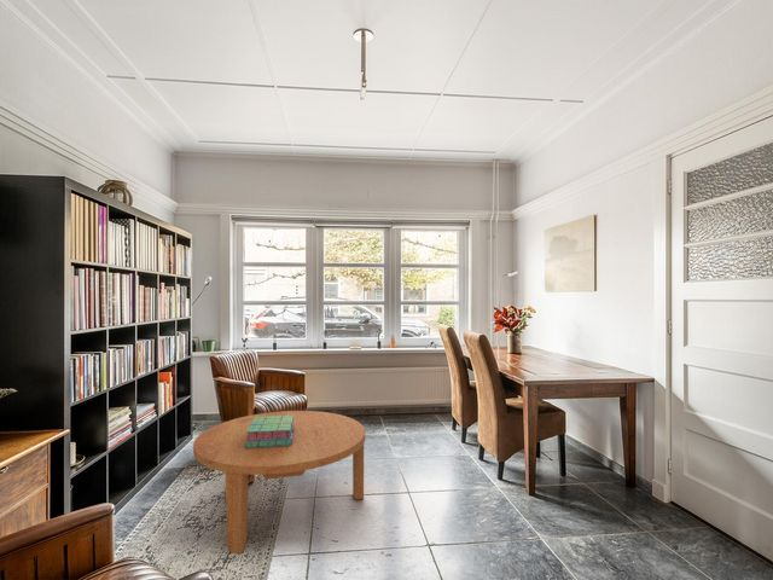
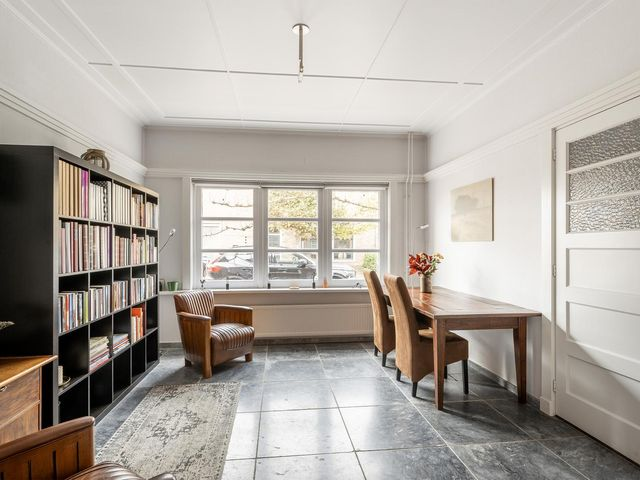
- coffee table (283, 469)
- stack of books (271, 429)
